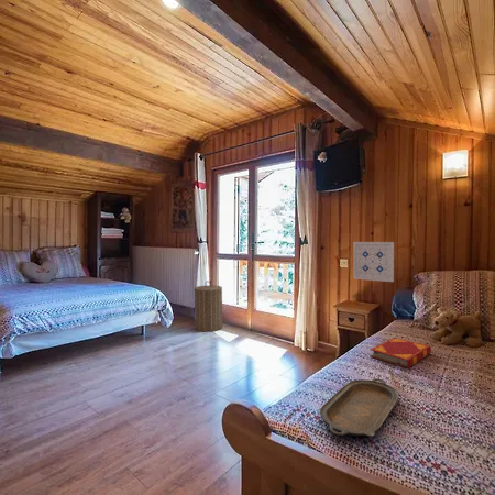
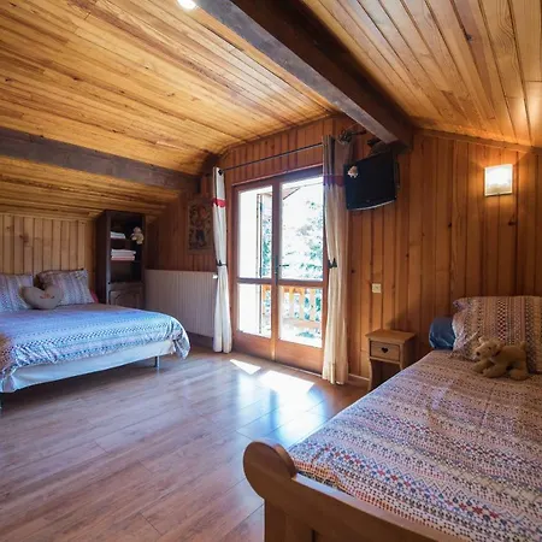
- laundry hamper (208, 304)
- hardback book (400, 351)
- wall art (372, 261)
- serving tray (361, 405)
